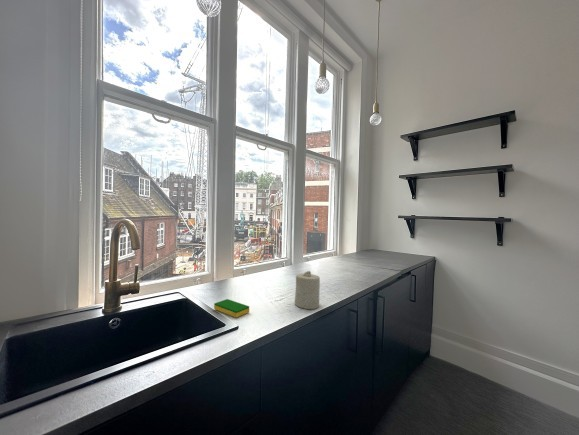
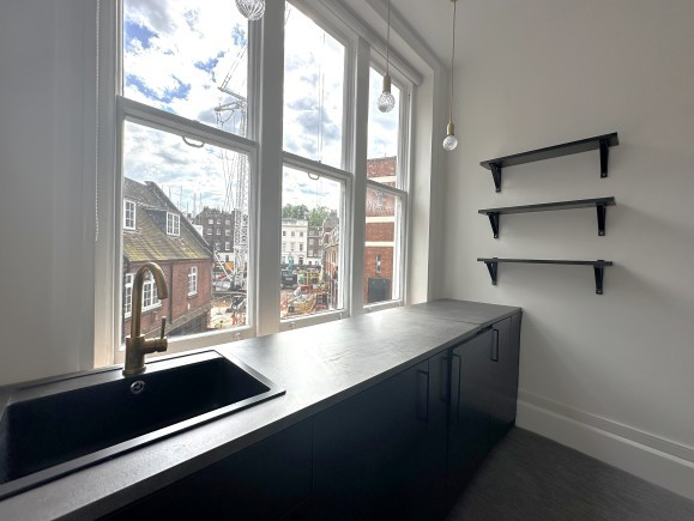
- dish sponge (231, 307)
- candle (306, 287)
